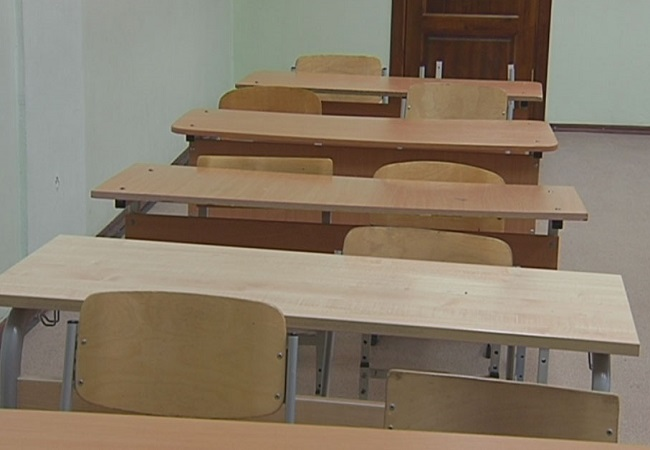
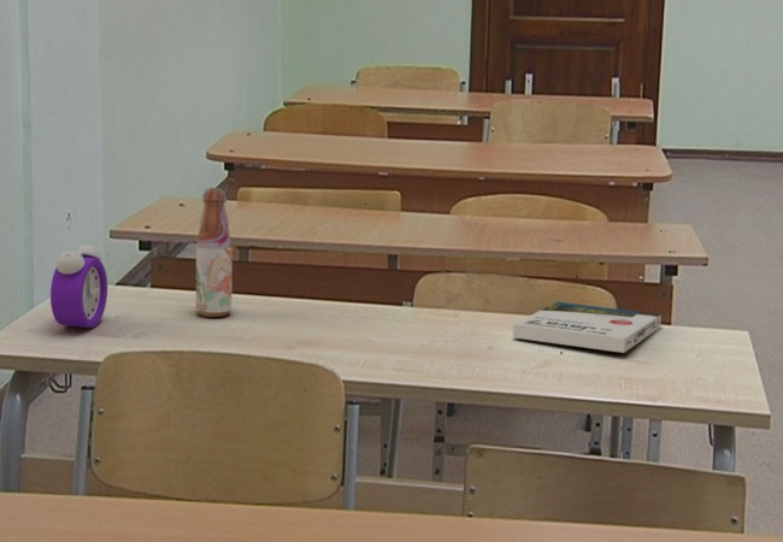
+ alarm clock (80, 287)
+ bottle (213, 252)
+ book (588, 325)
